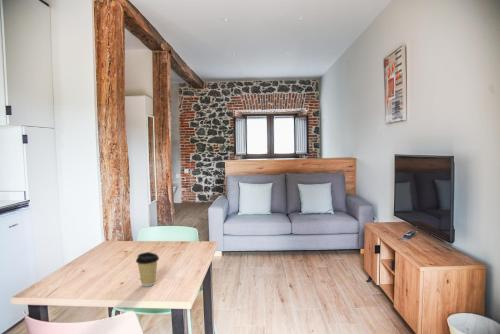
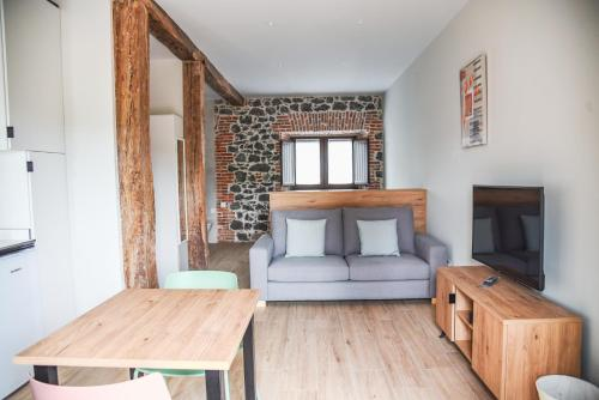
- coffee cup (147, 269)
